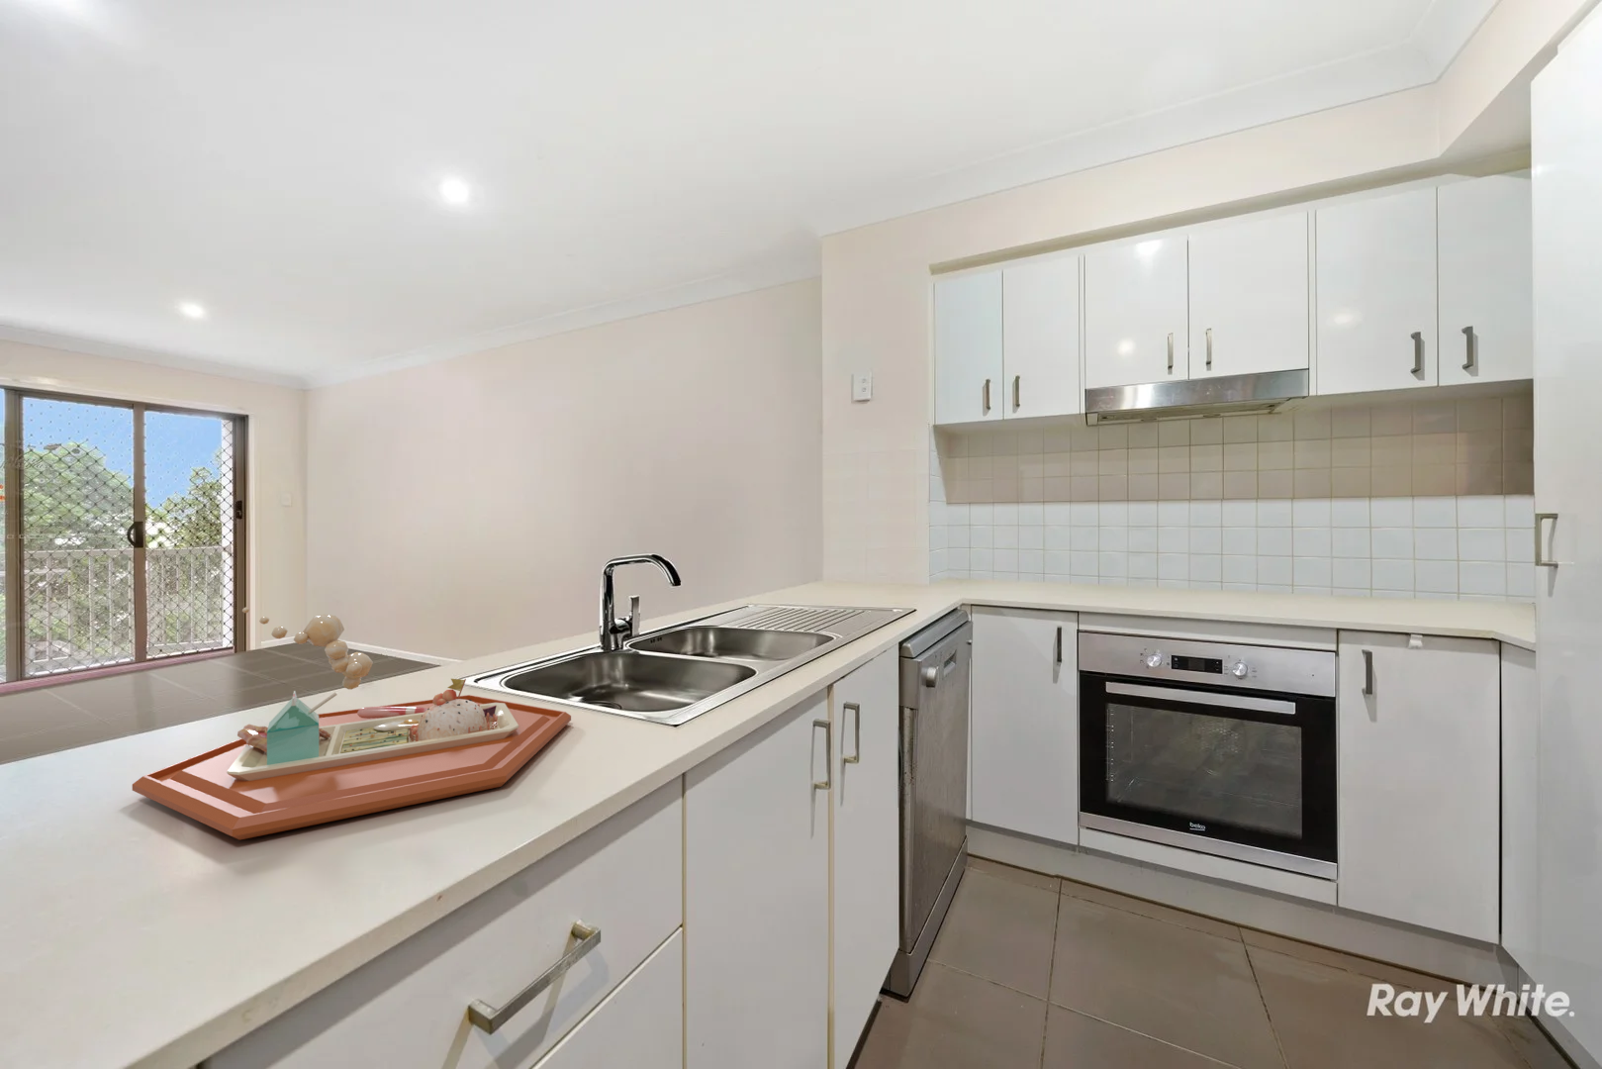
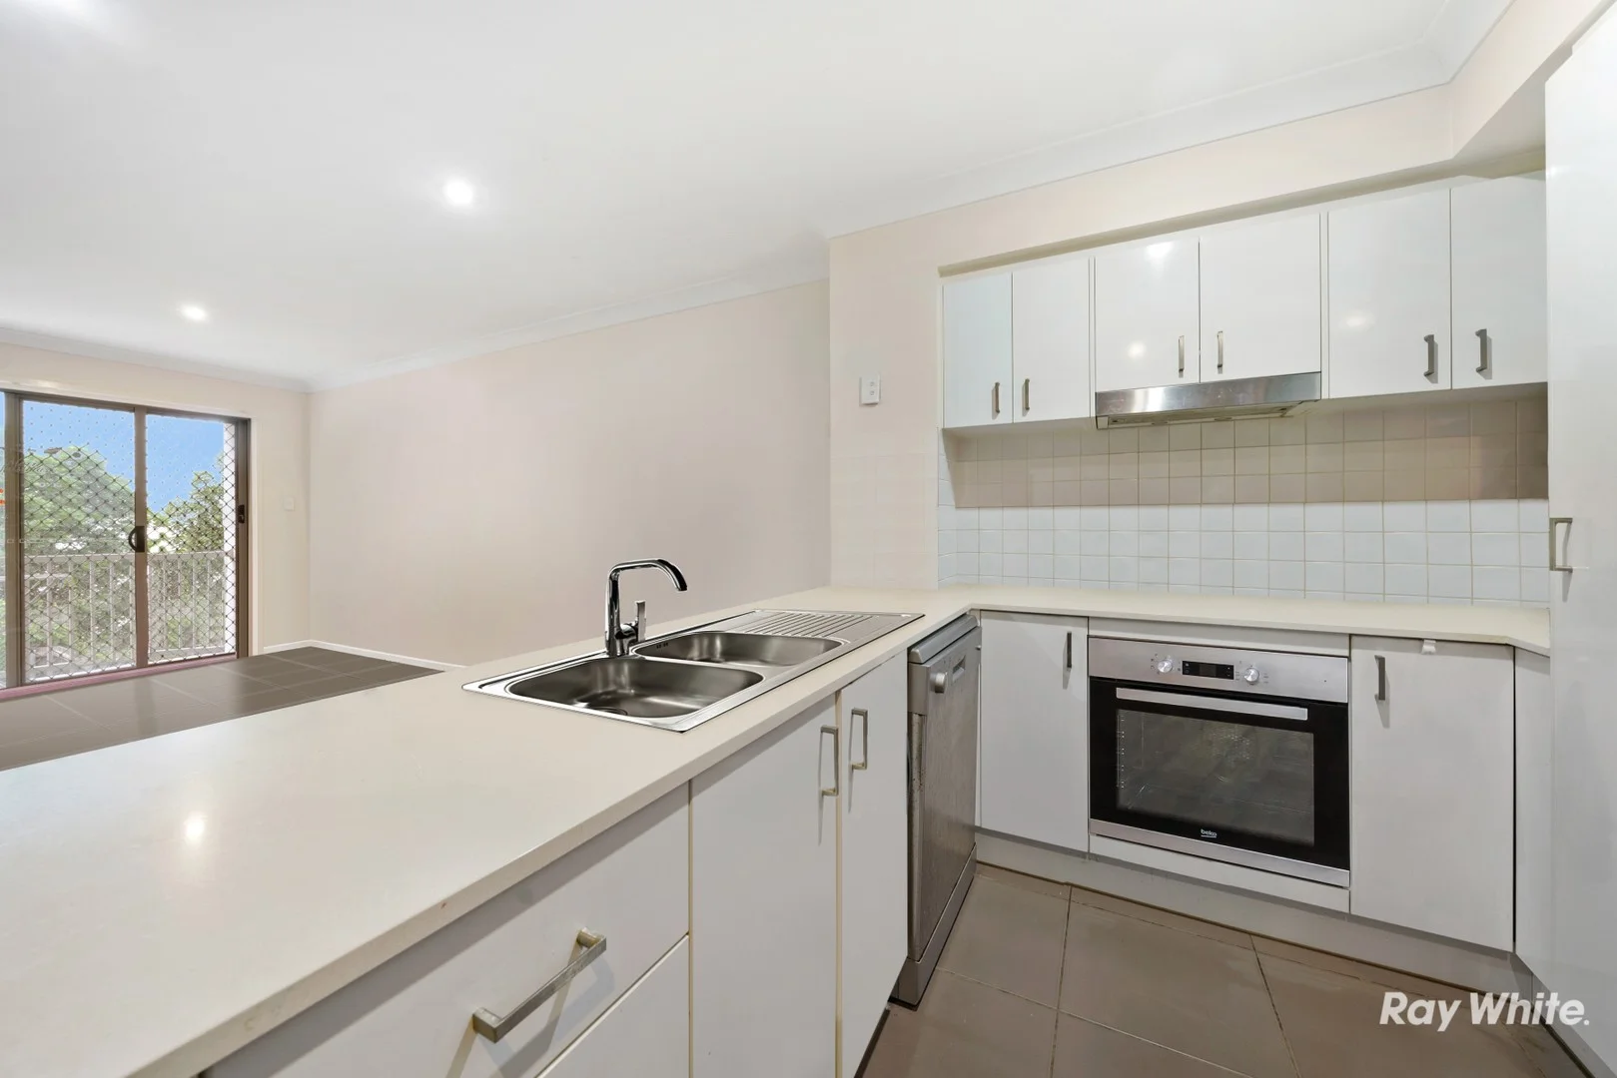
- food tray (369, 671)
